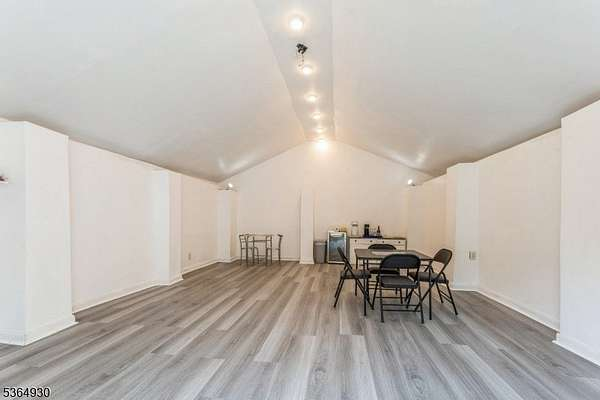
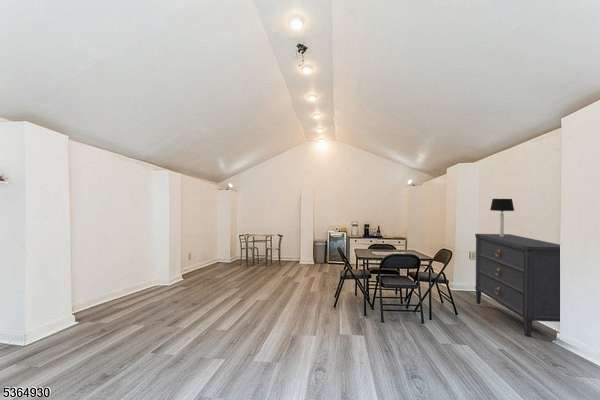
+ dresser (516, 279)
+ table lamp (501, 217)
